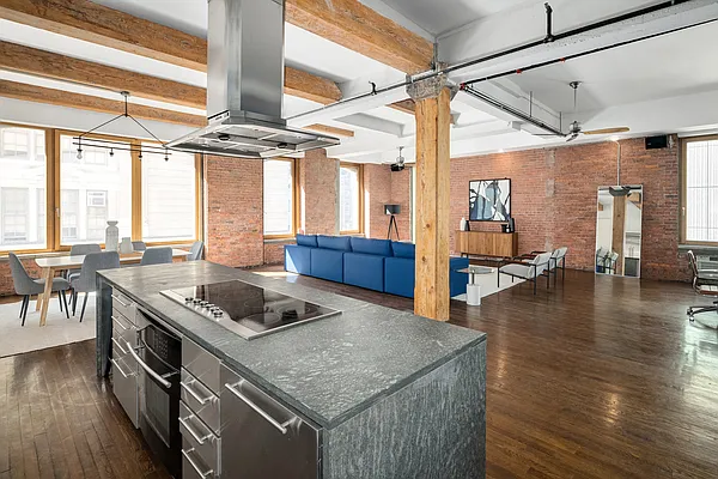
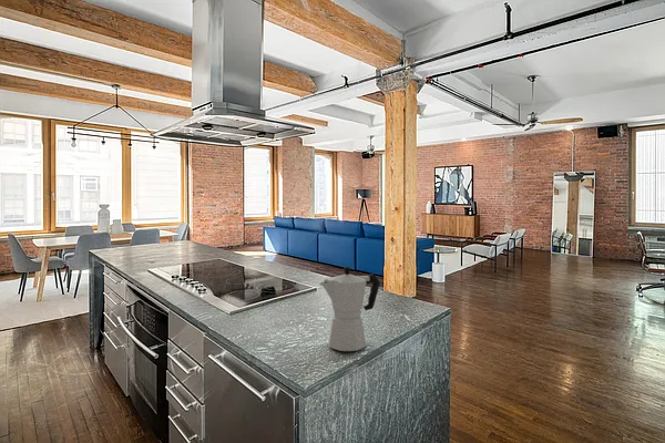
+ moka pot (350, 305)
